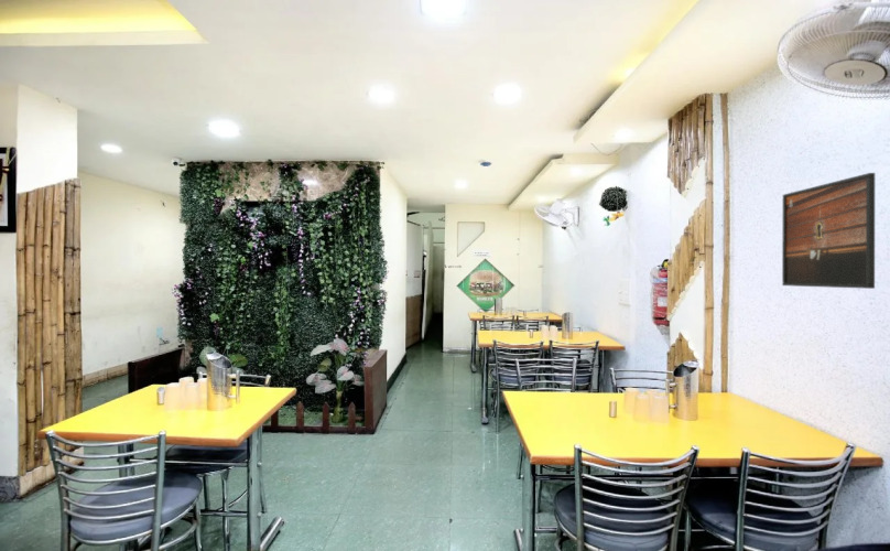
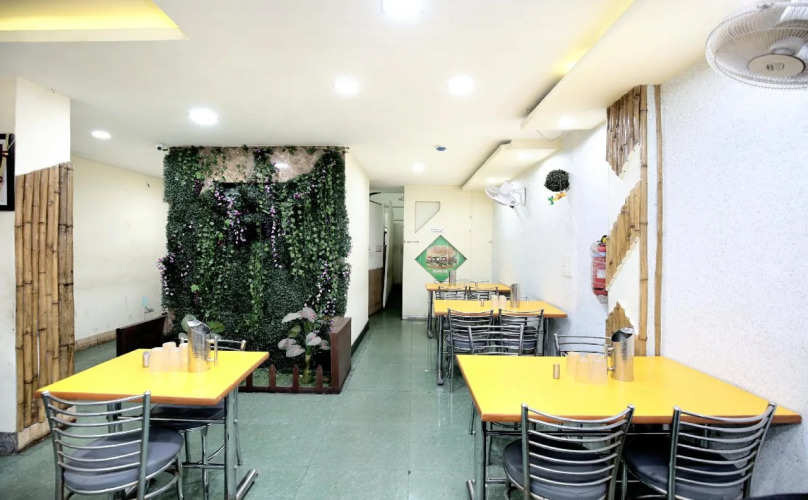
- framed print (823, 236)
